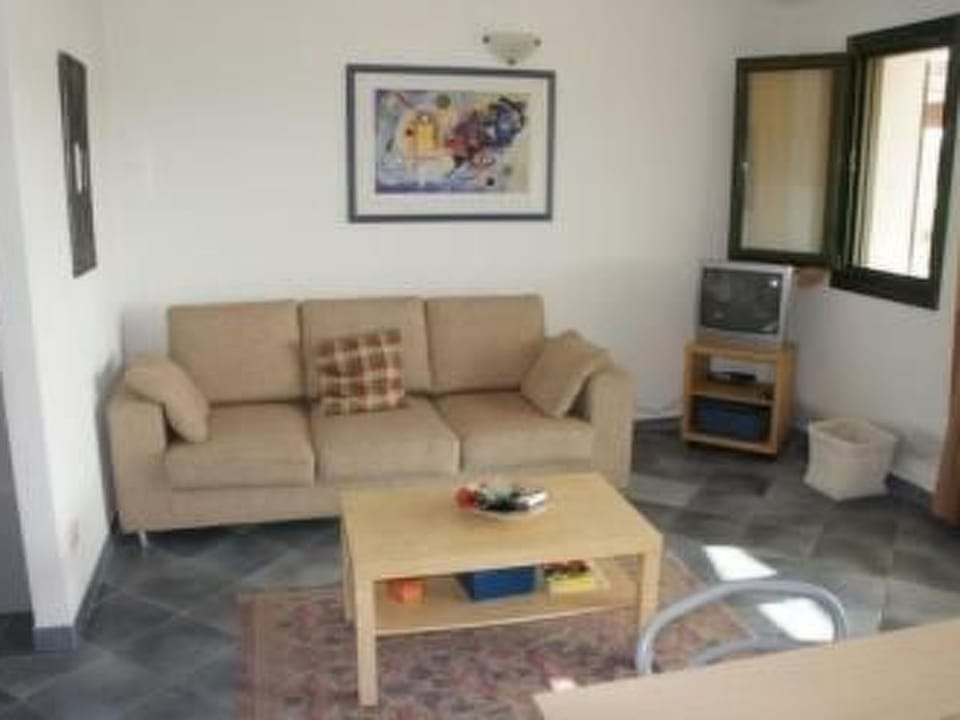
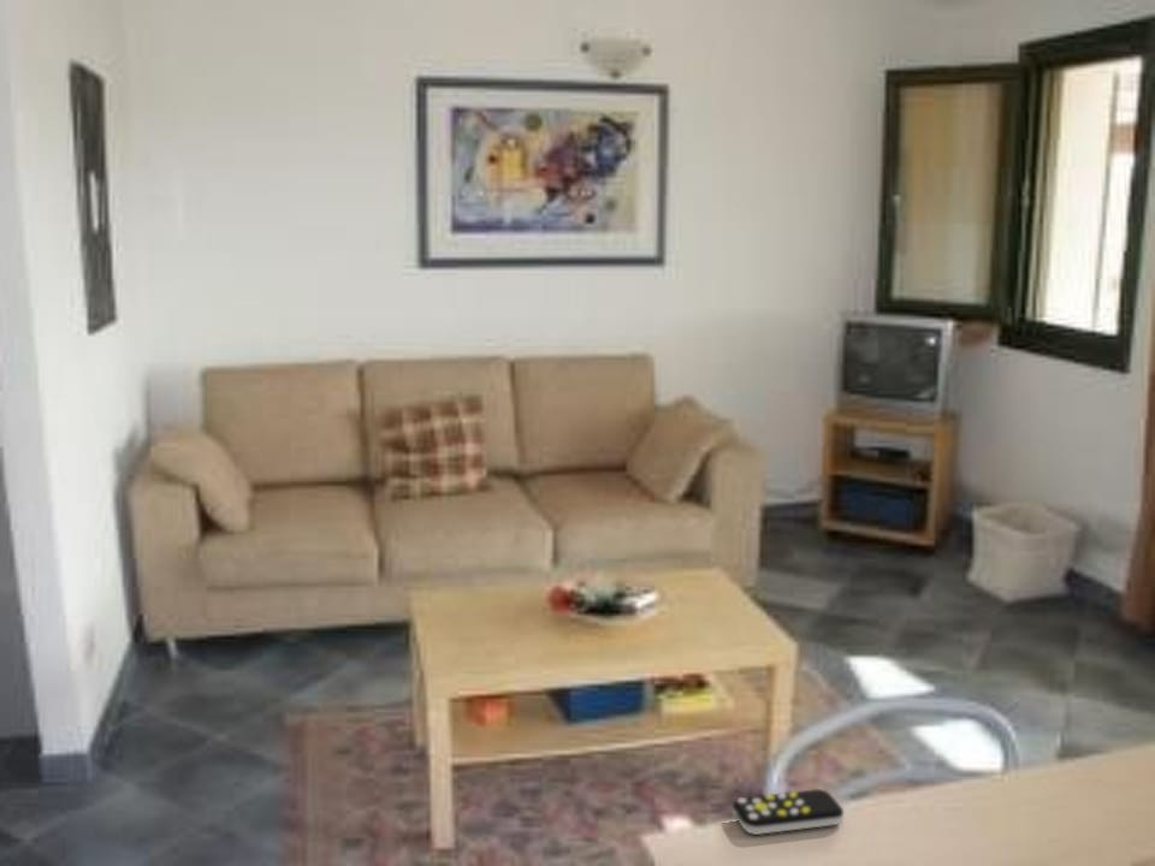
+ remote control (787, 811)
